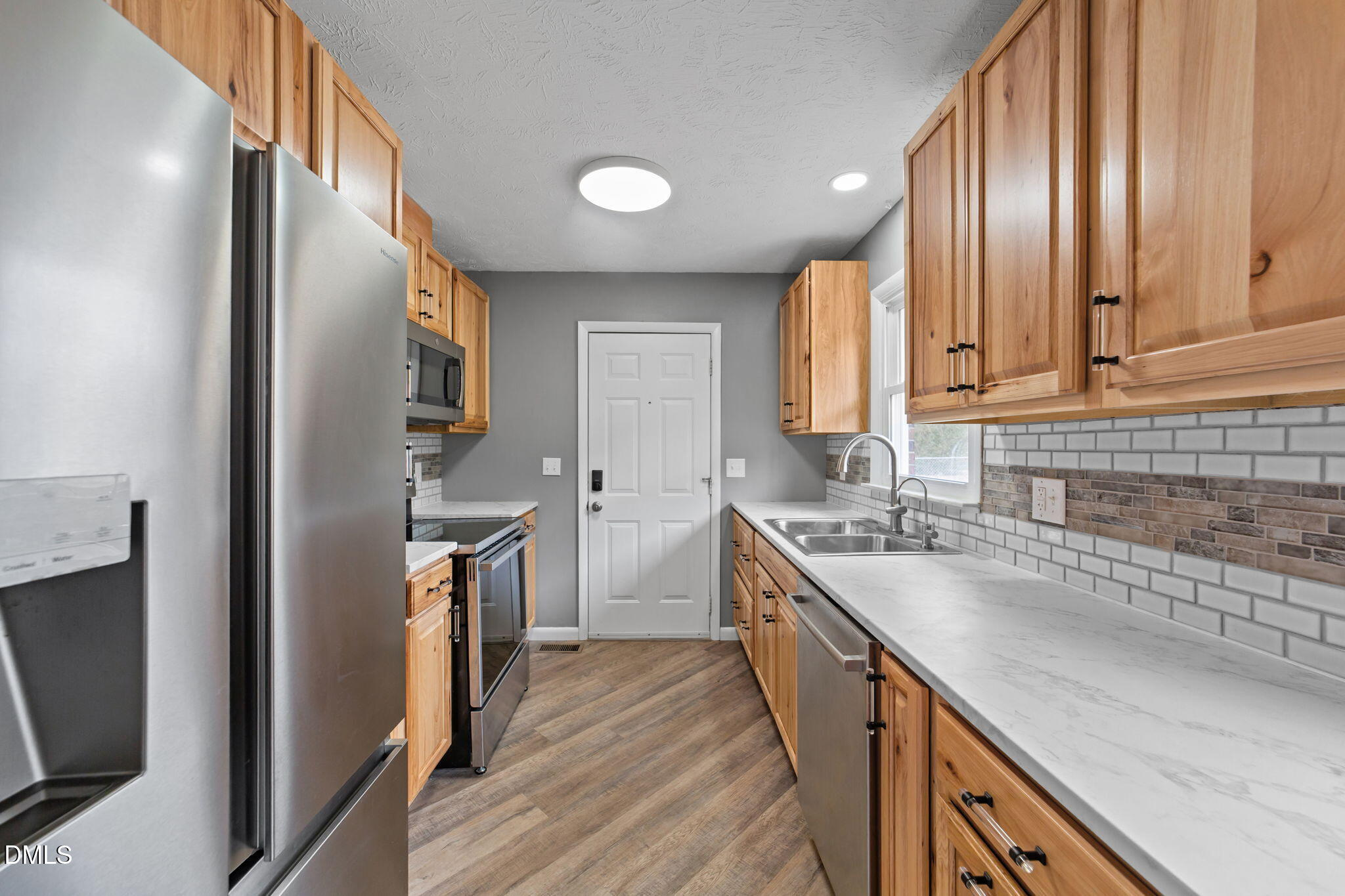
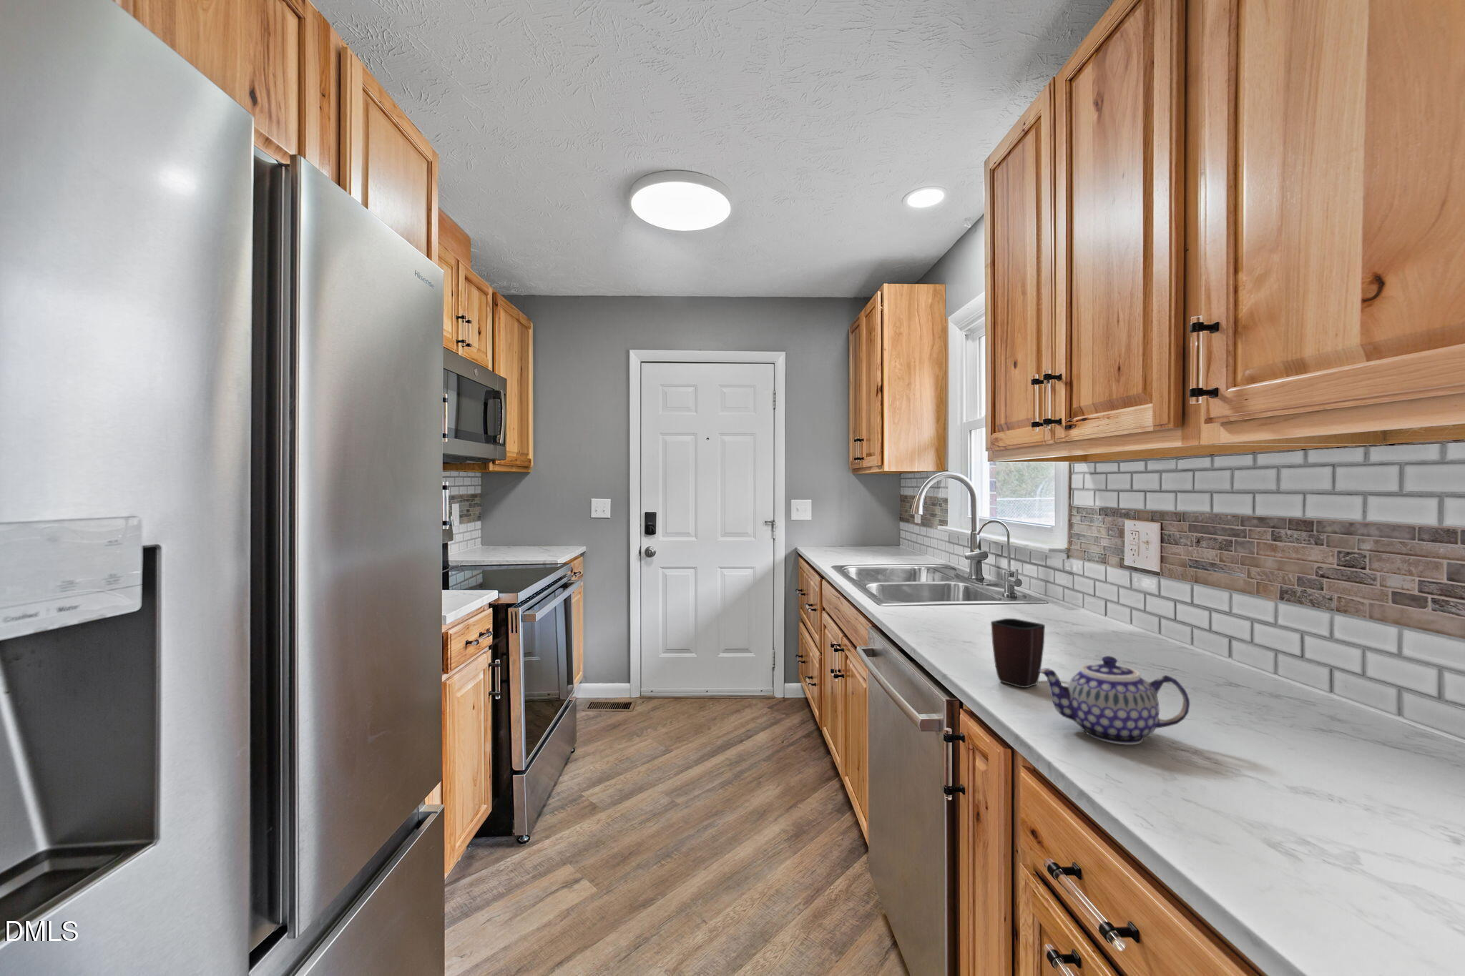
+ mug (1018, 650)
+ teapot (1110, 695)
